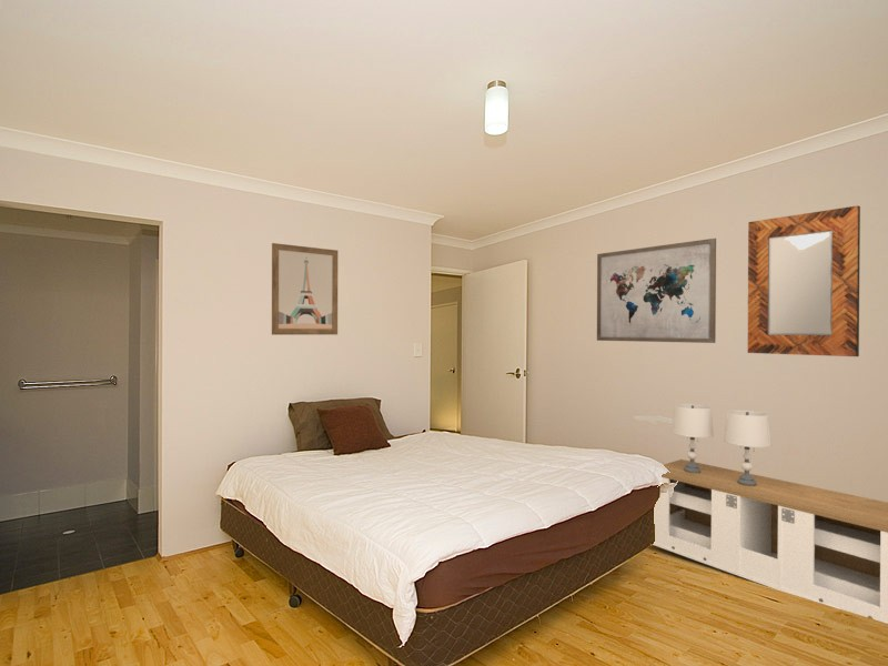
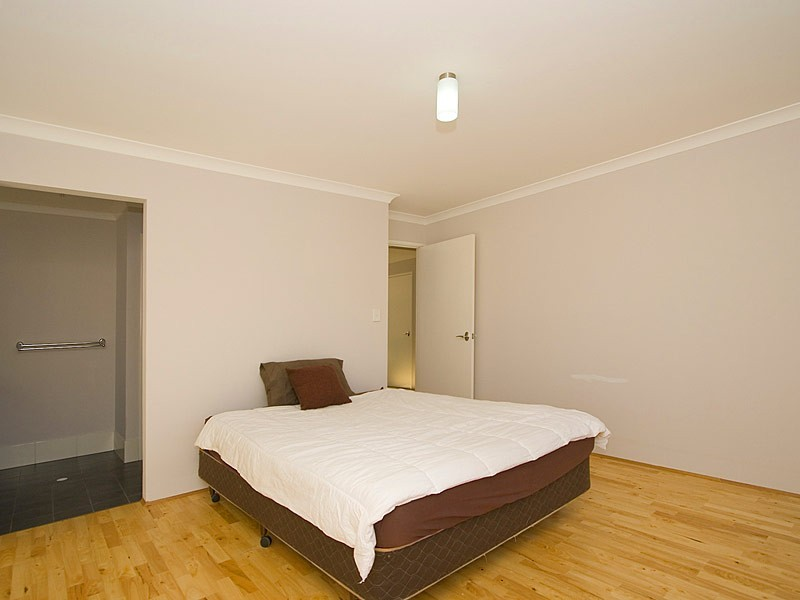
- home mirror (799, 284)
- wall art (305, 291)
- wall art (650, 294)
- table lamp (724, 441)
- dresser (775, 529)
